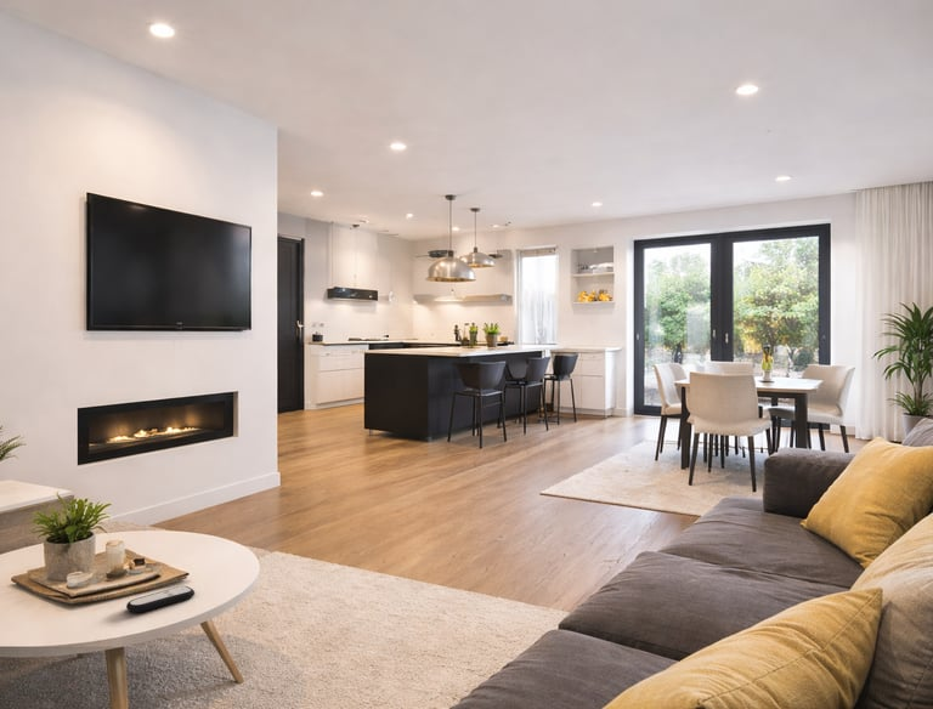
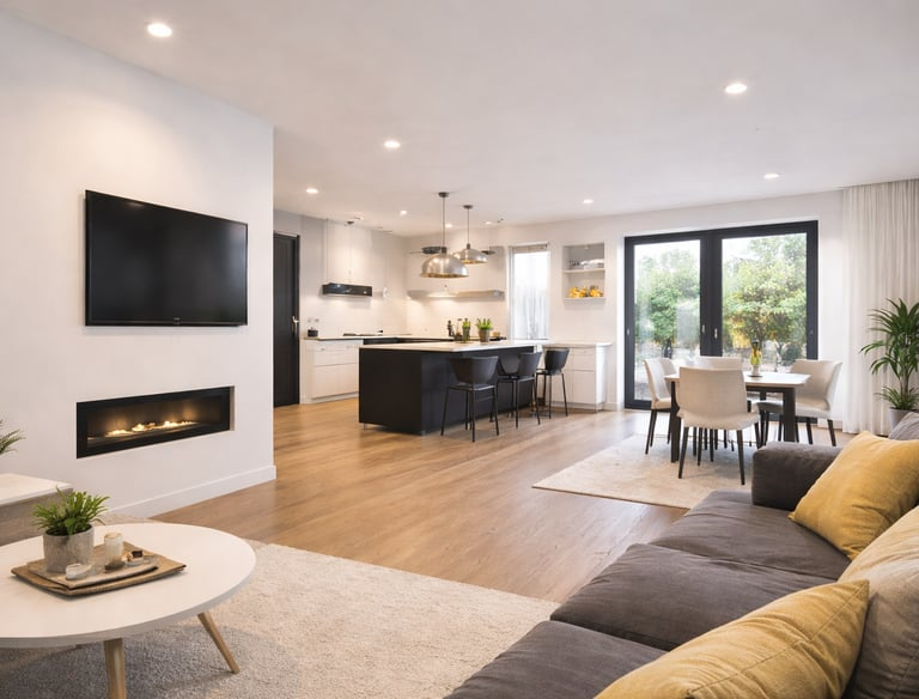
- remote control (160, 599)
